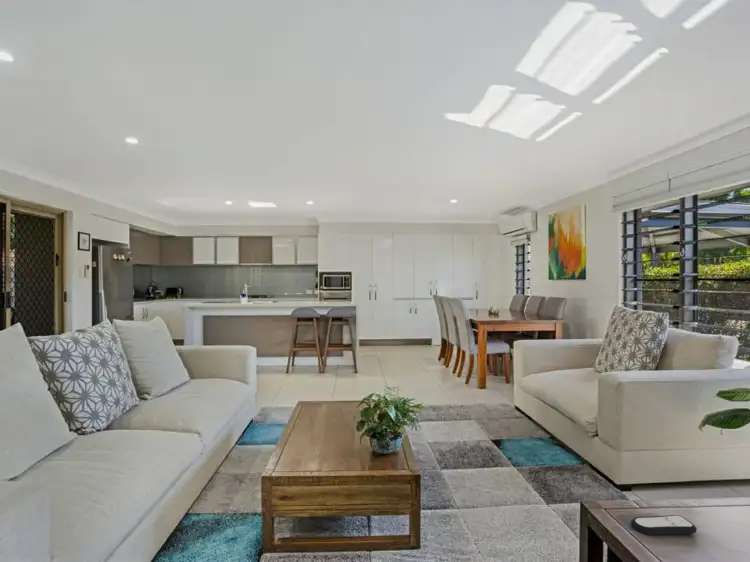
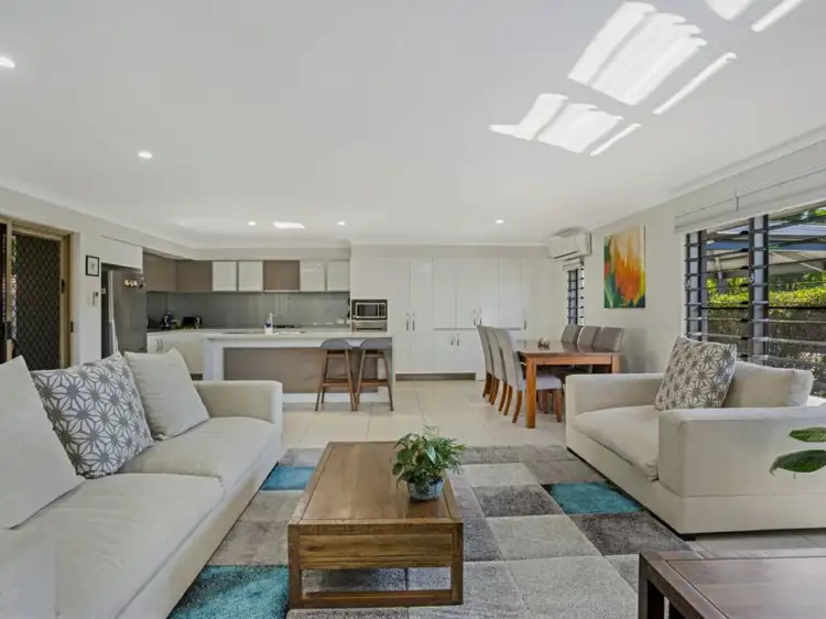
- remote control (662, 524)
